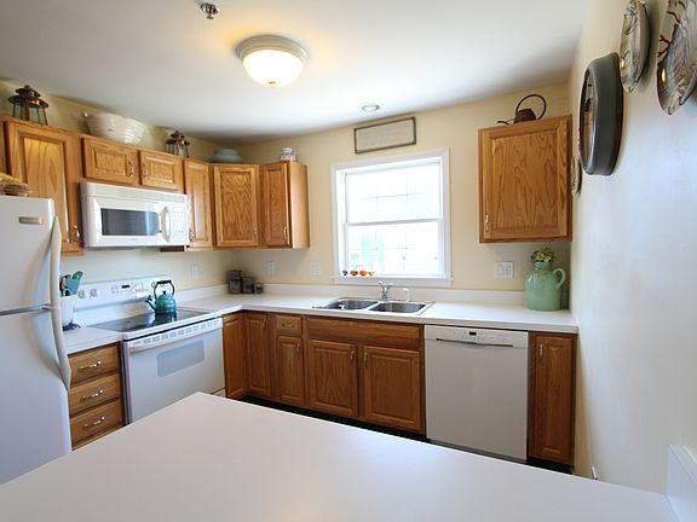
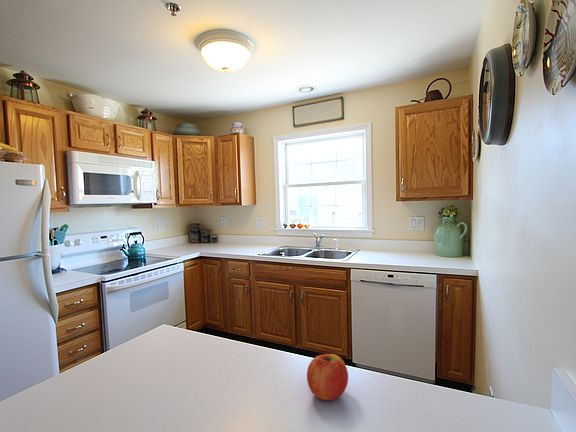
+ fruit (327, 373)
